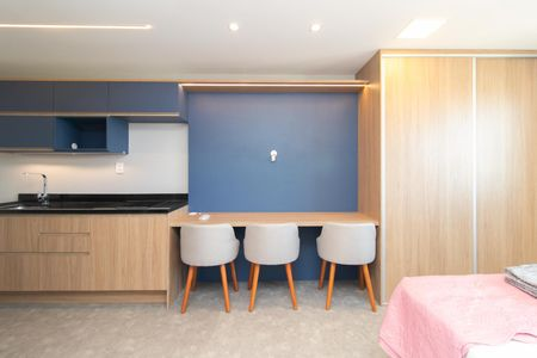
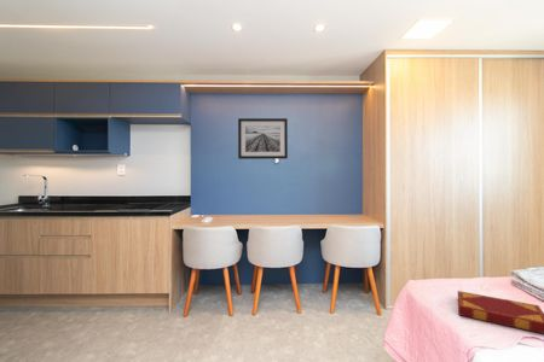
+ wall art (262, 138)
+ hardback book (498, 310)
